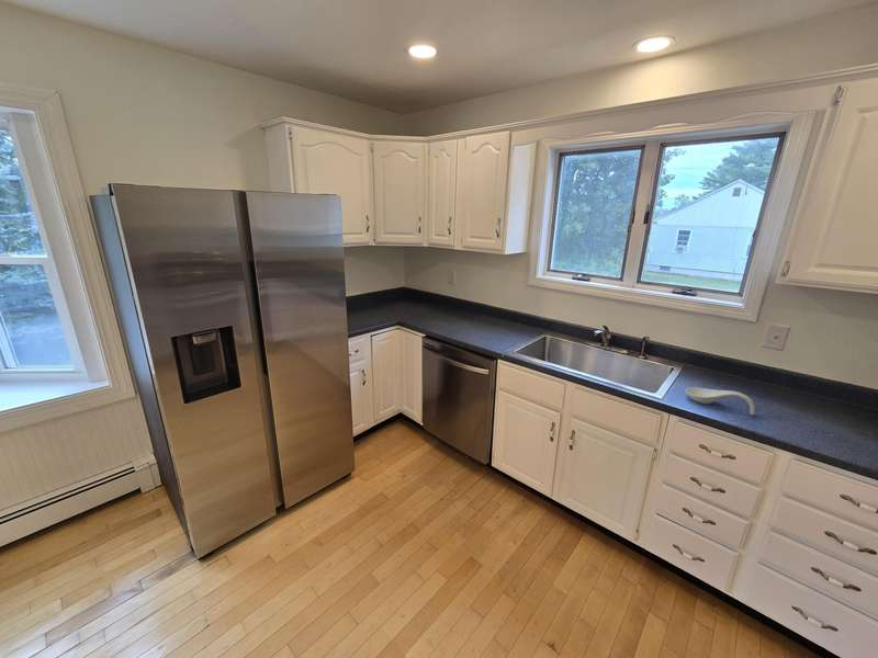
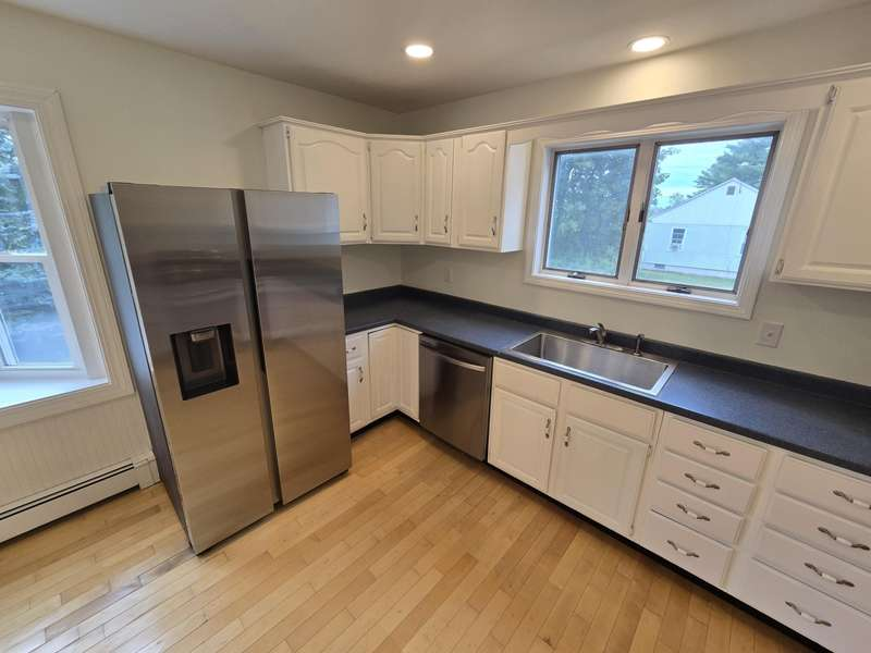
- spoon rest (719, 397)
